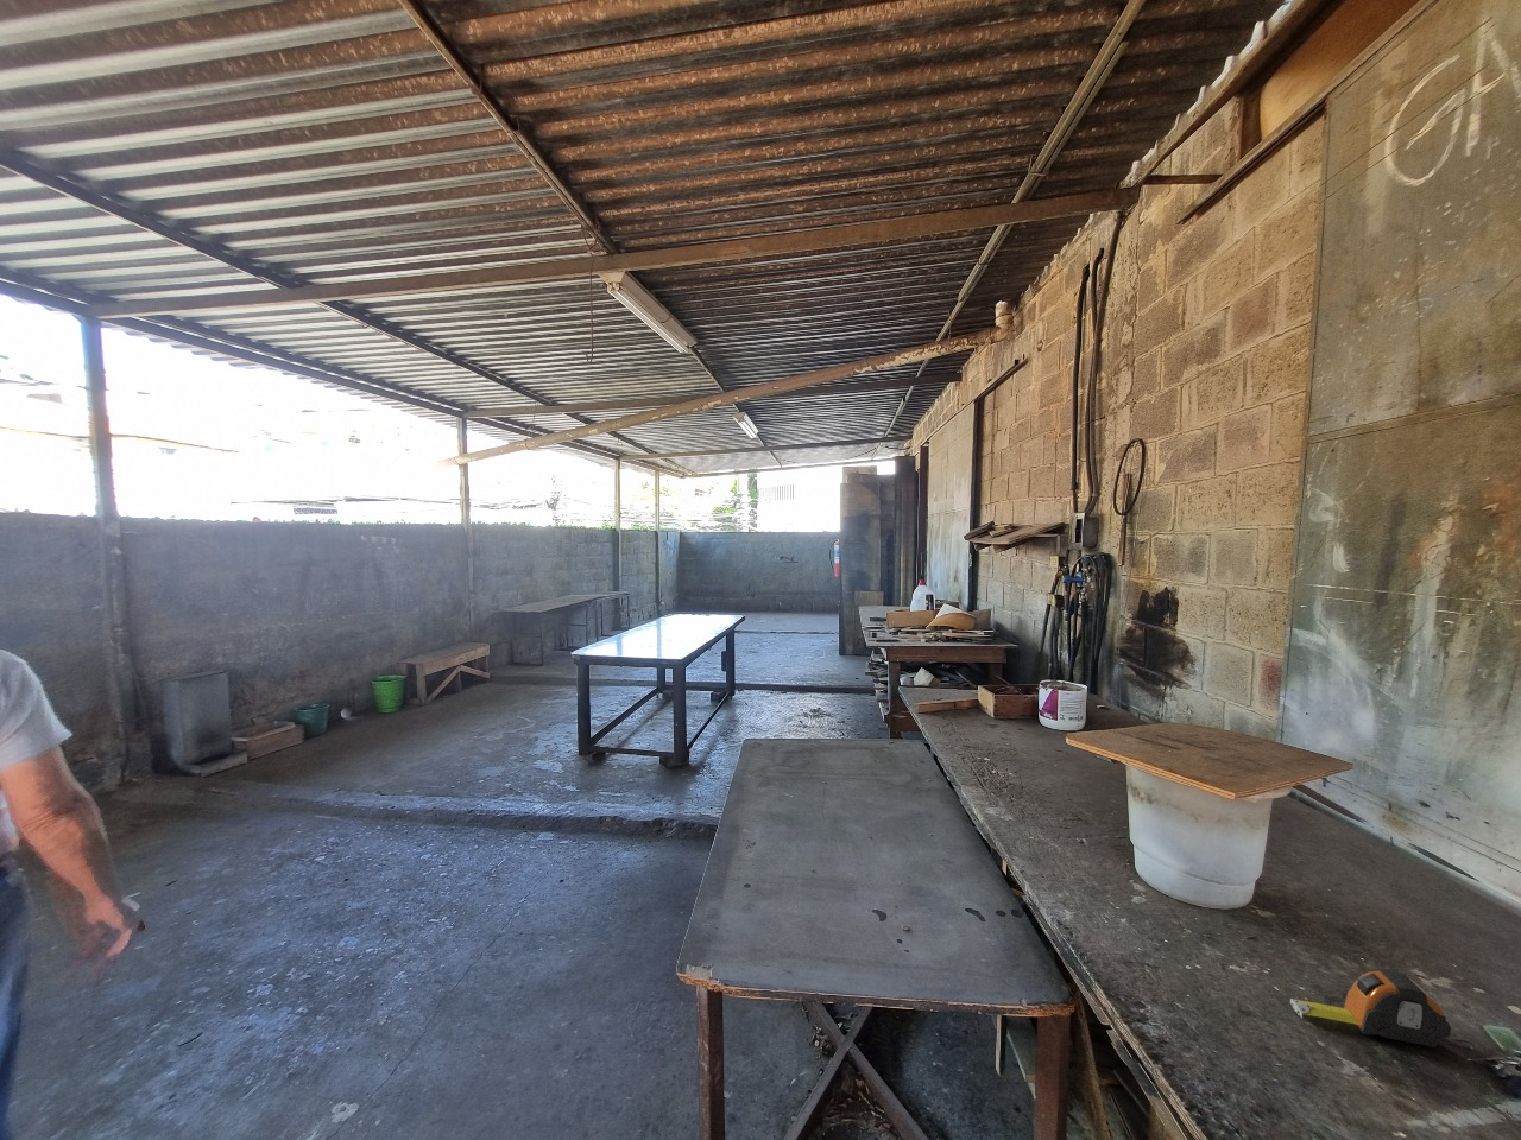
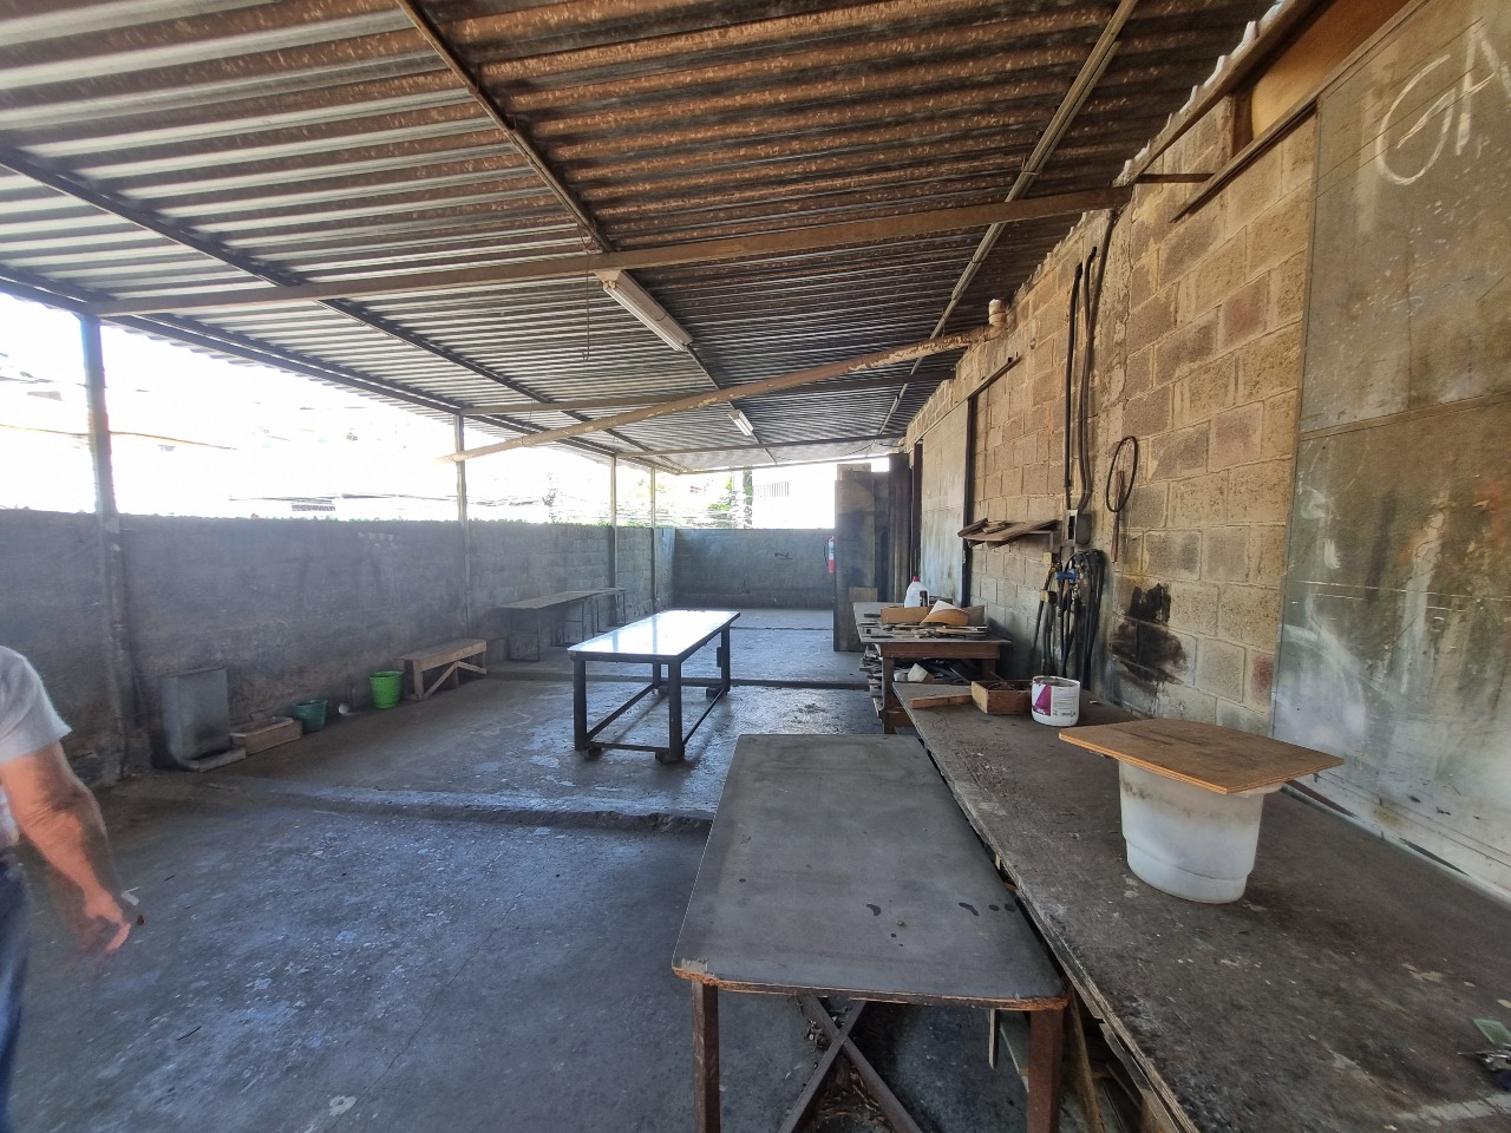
- tape measure (1383, 1003)
